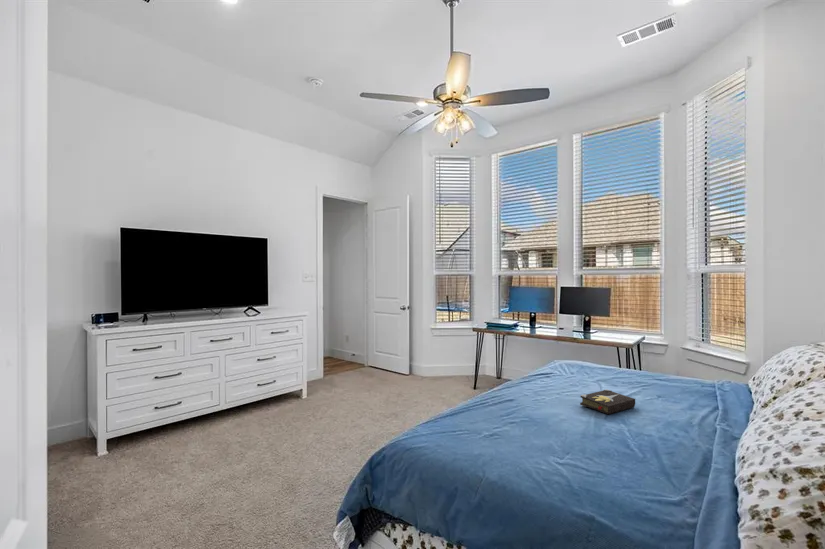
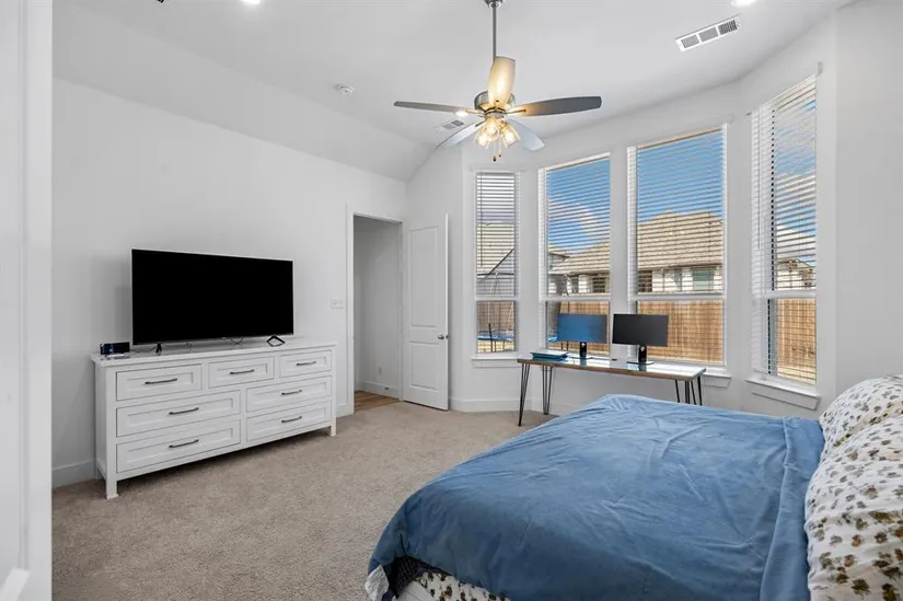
- hardback book (607, 400)
